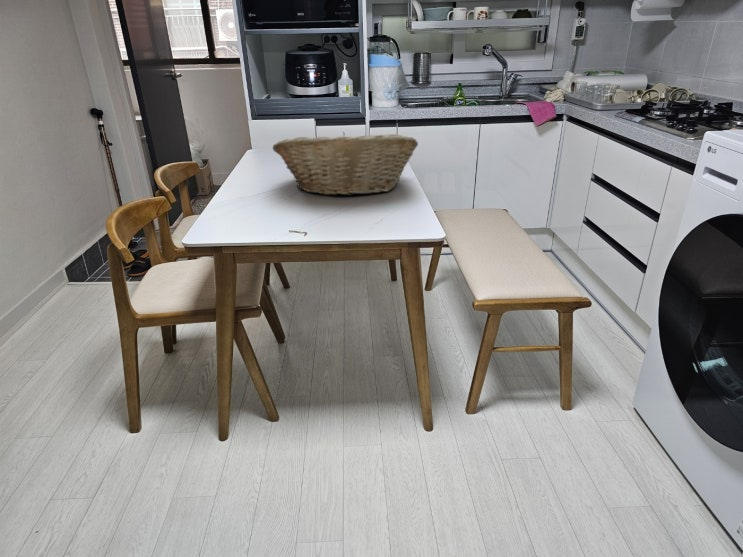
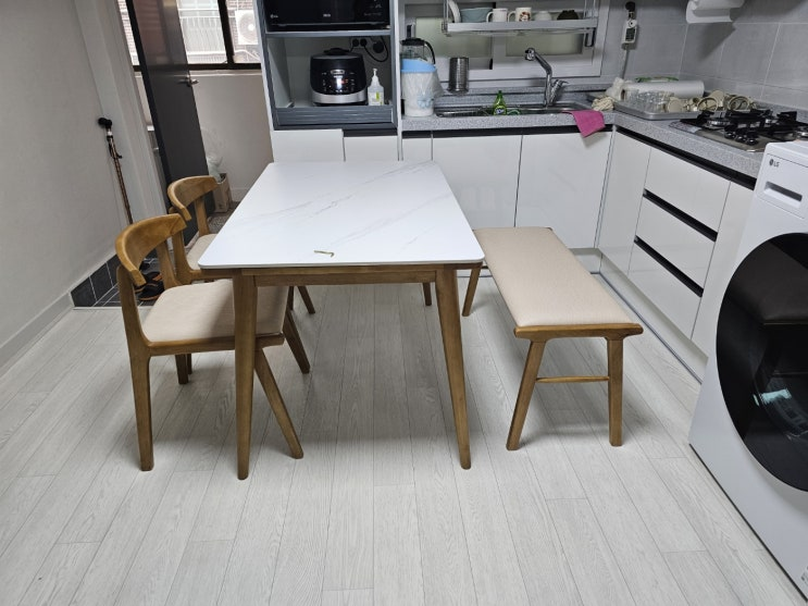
- fruit basket (346, 157)
